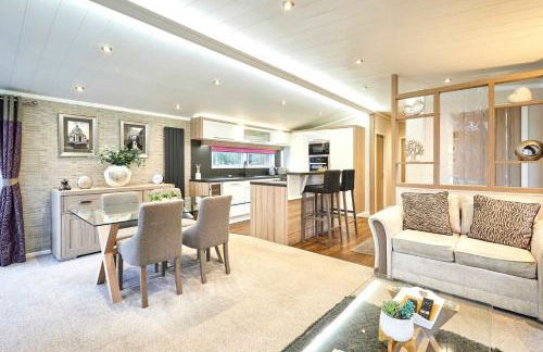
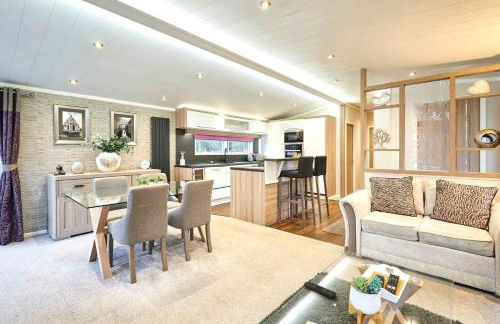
+ remote control (319, 289)
